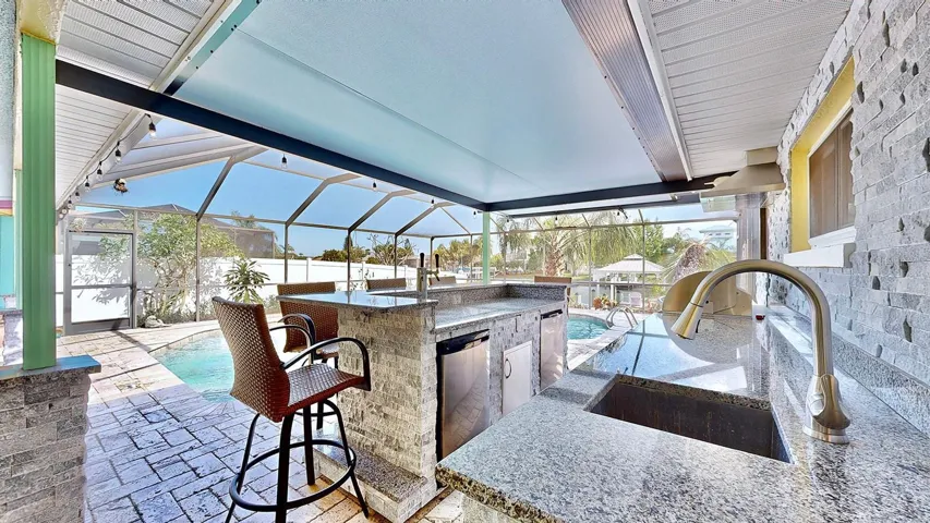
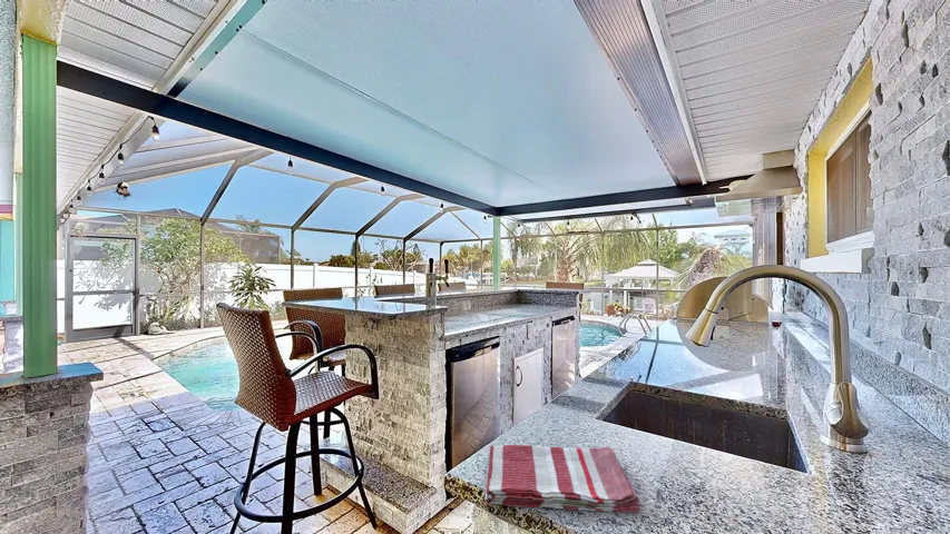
+ dish towel (555, 471)
